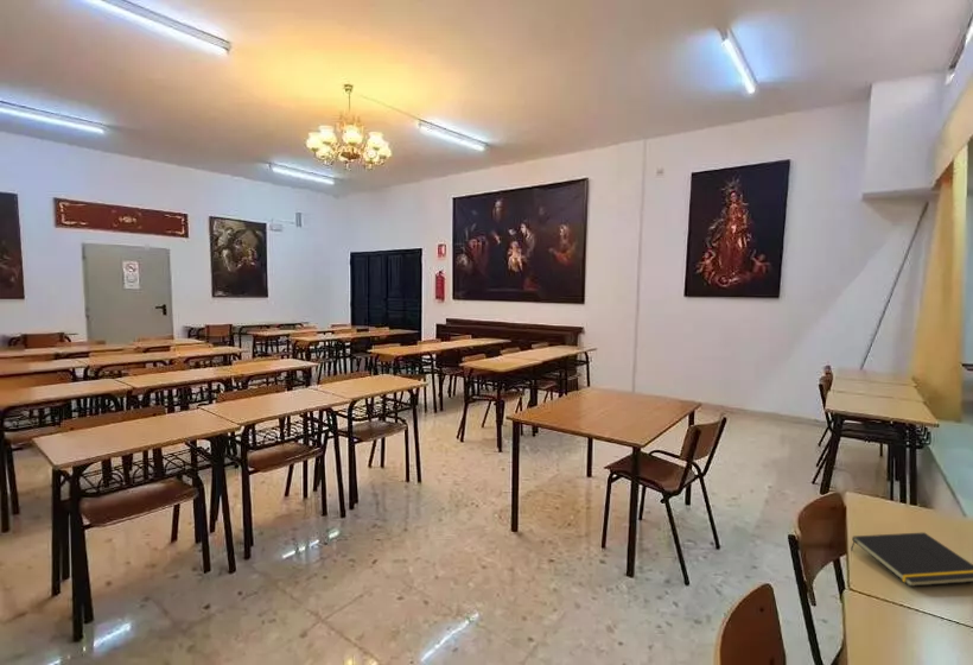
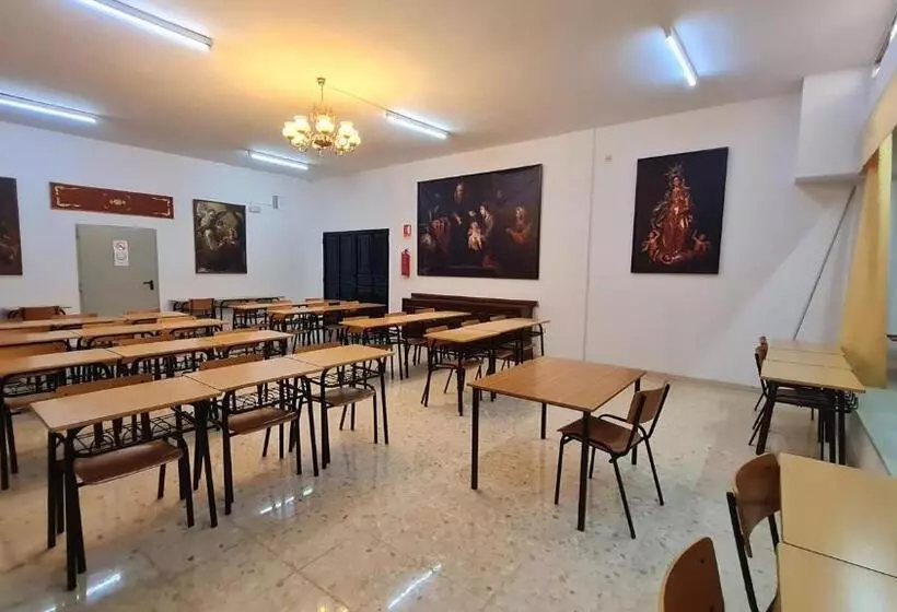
- notepad (917, 557)
